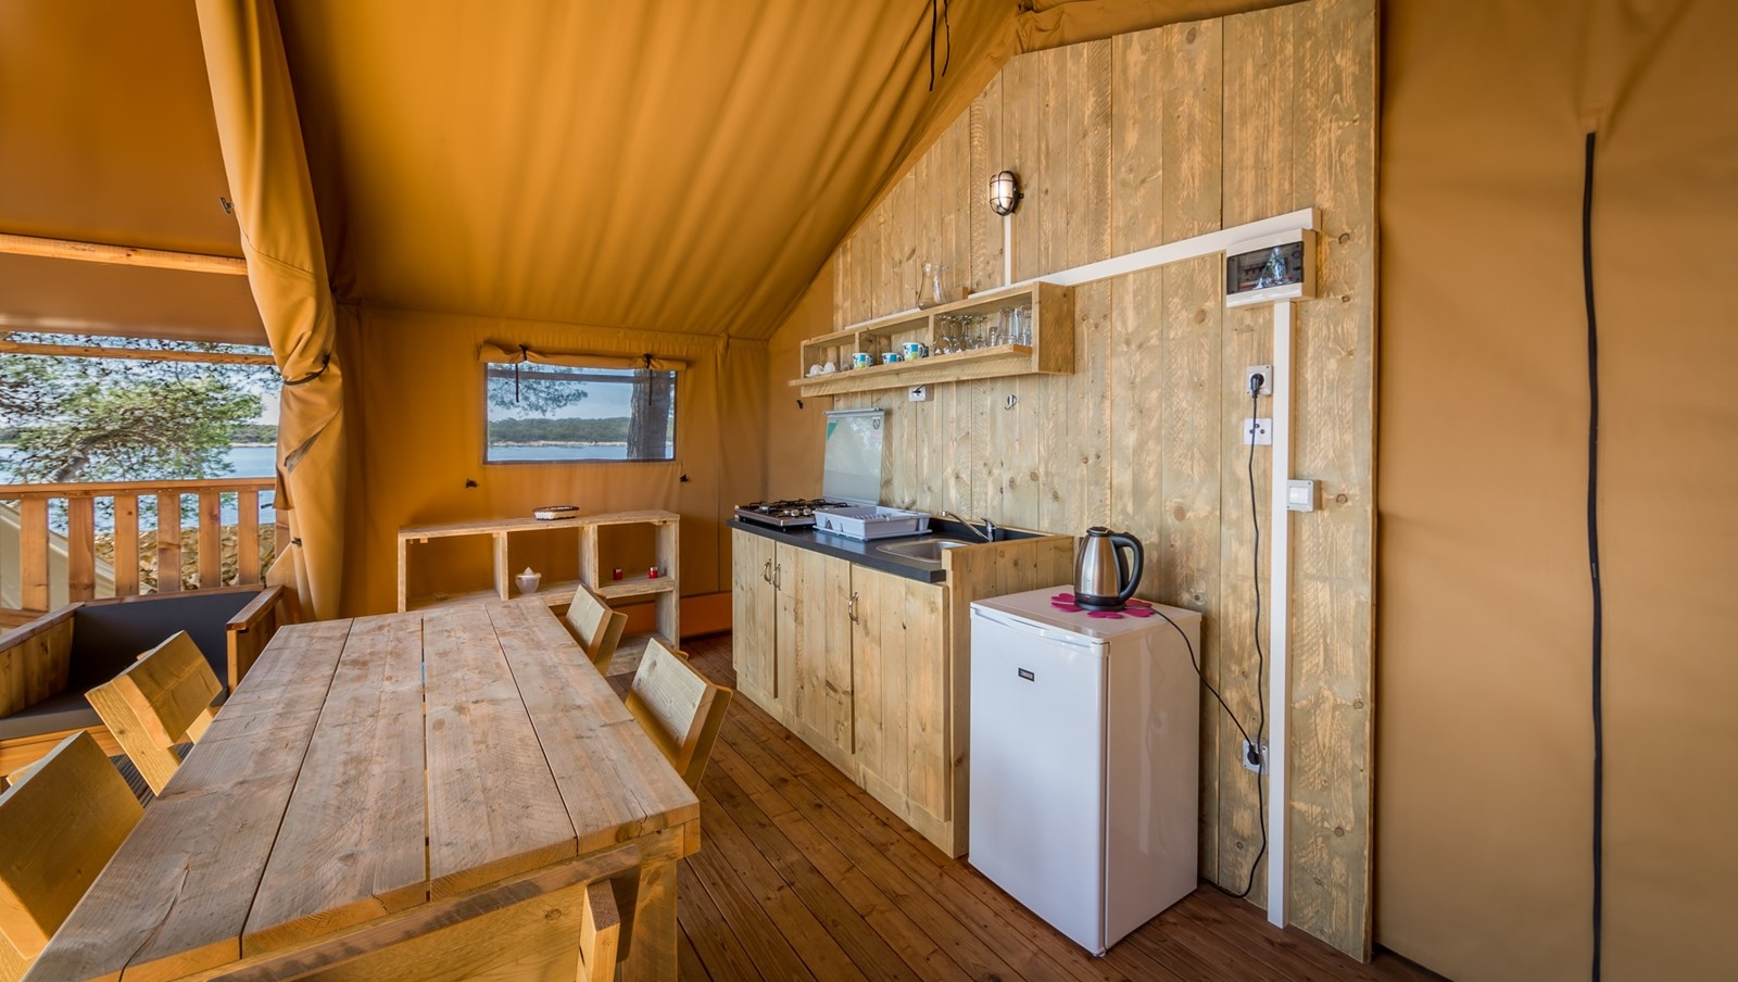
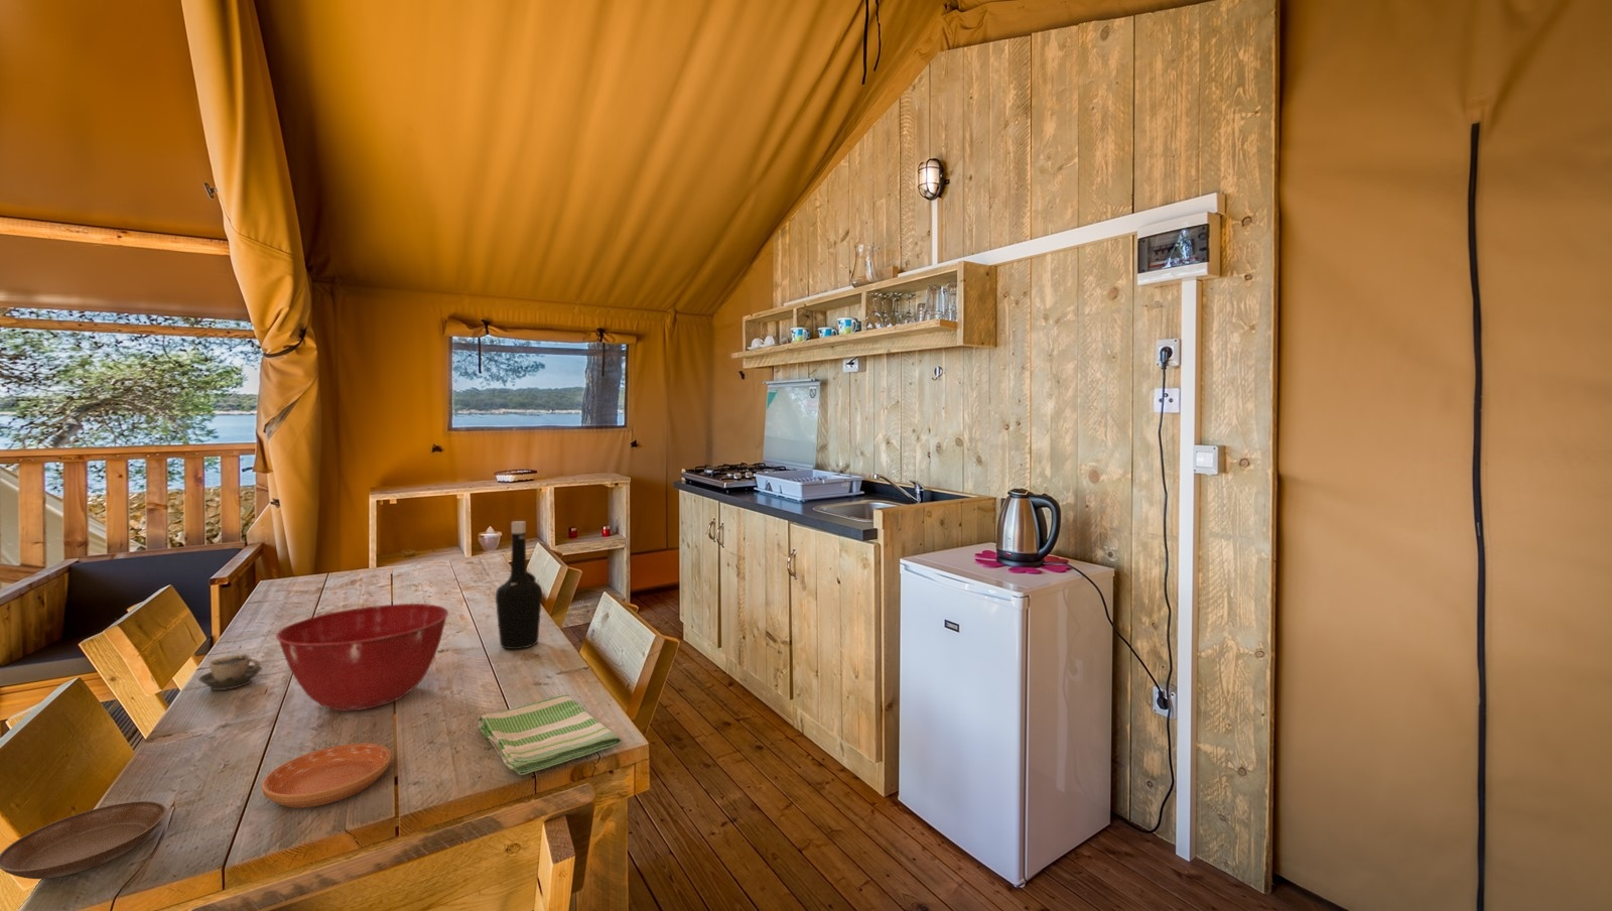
+ saucer (330, 775)
+ dish towel (545, 729)
+ cup (230, 672)
+ bottle (519, 582)
+ mixing bowl (368, 659)
+ saucer (86, 841)
